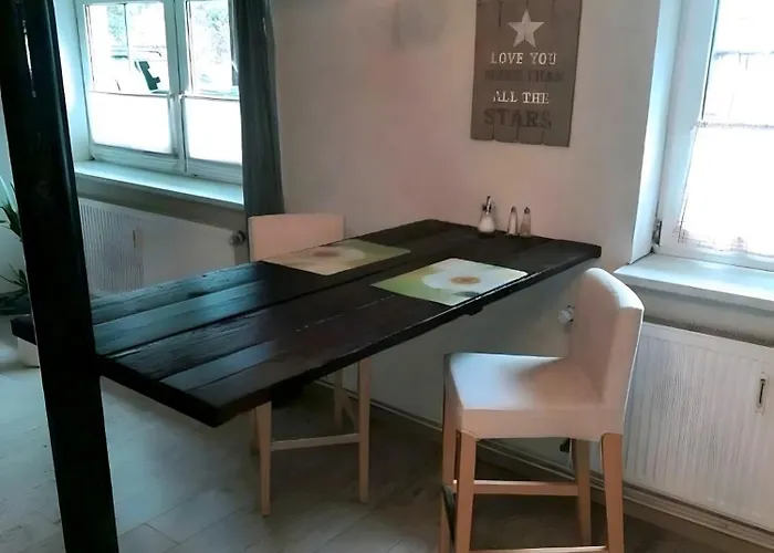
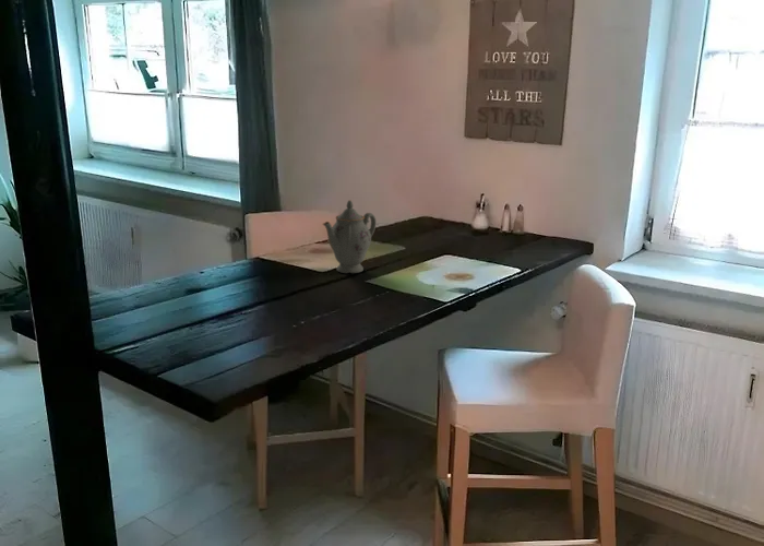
+ chinaware (349, 235)
